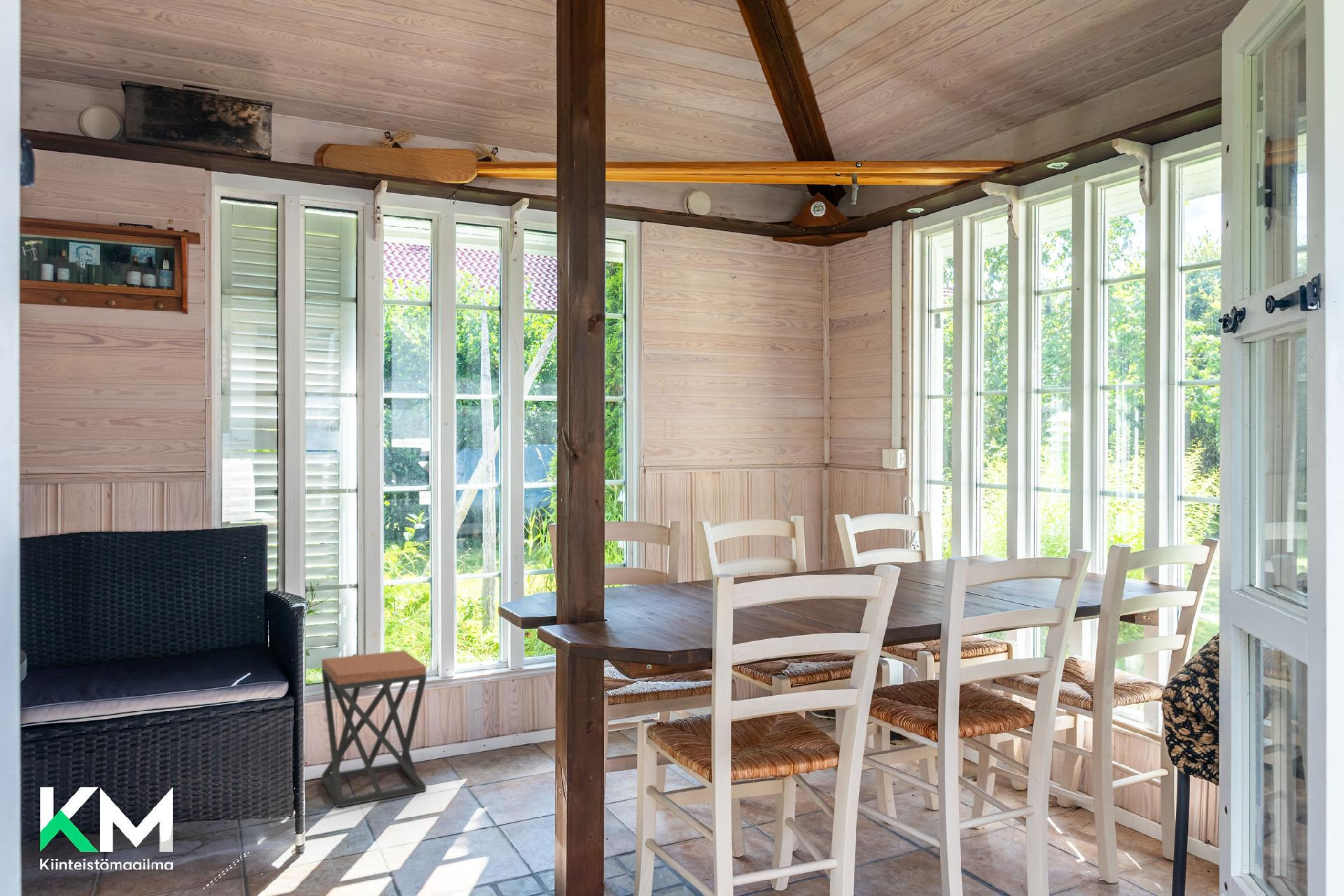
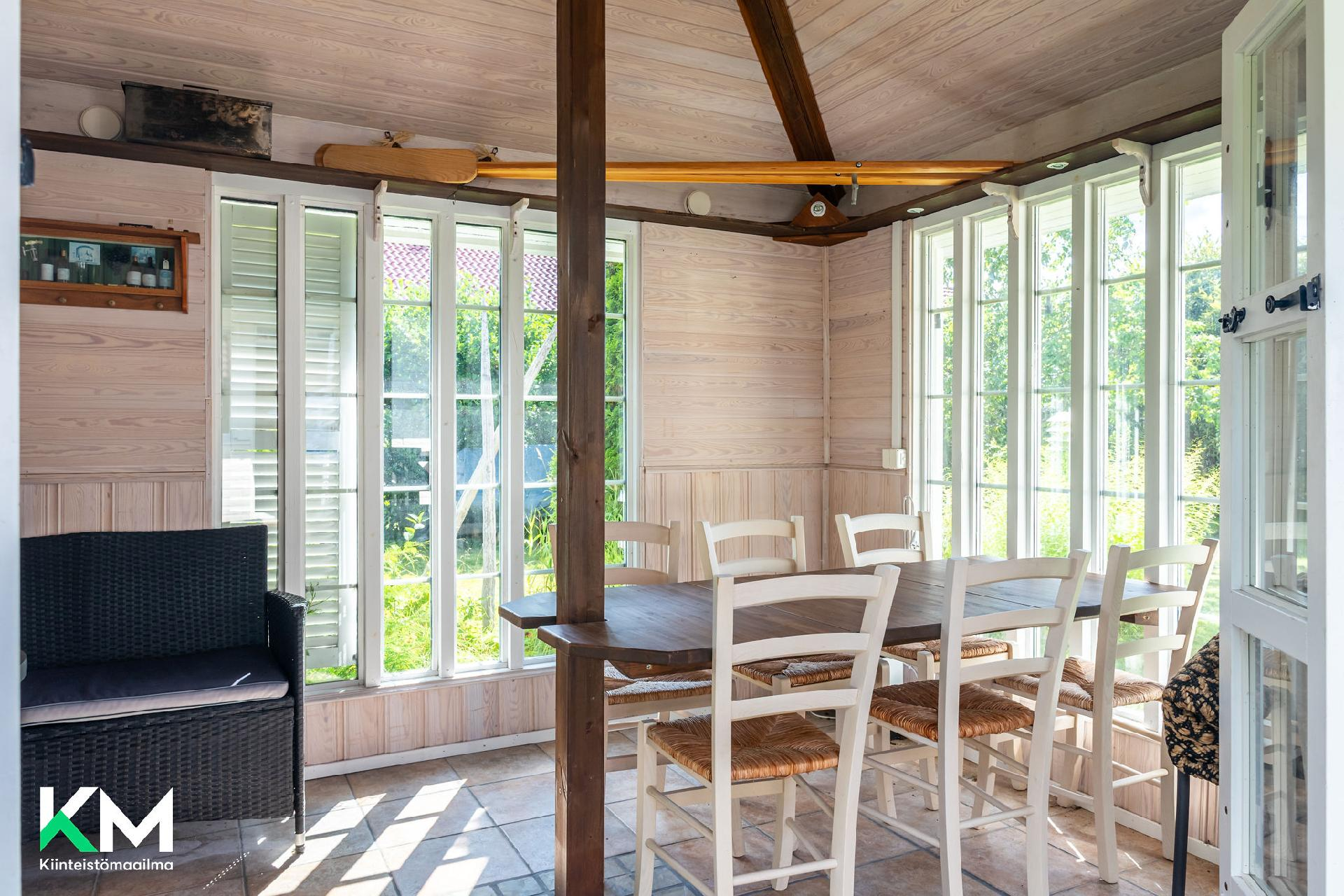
- stool (373, 723)
